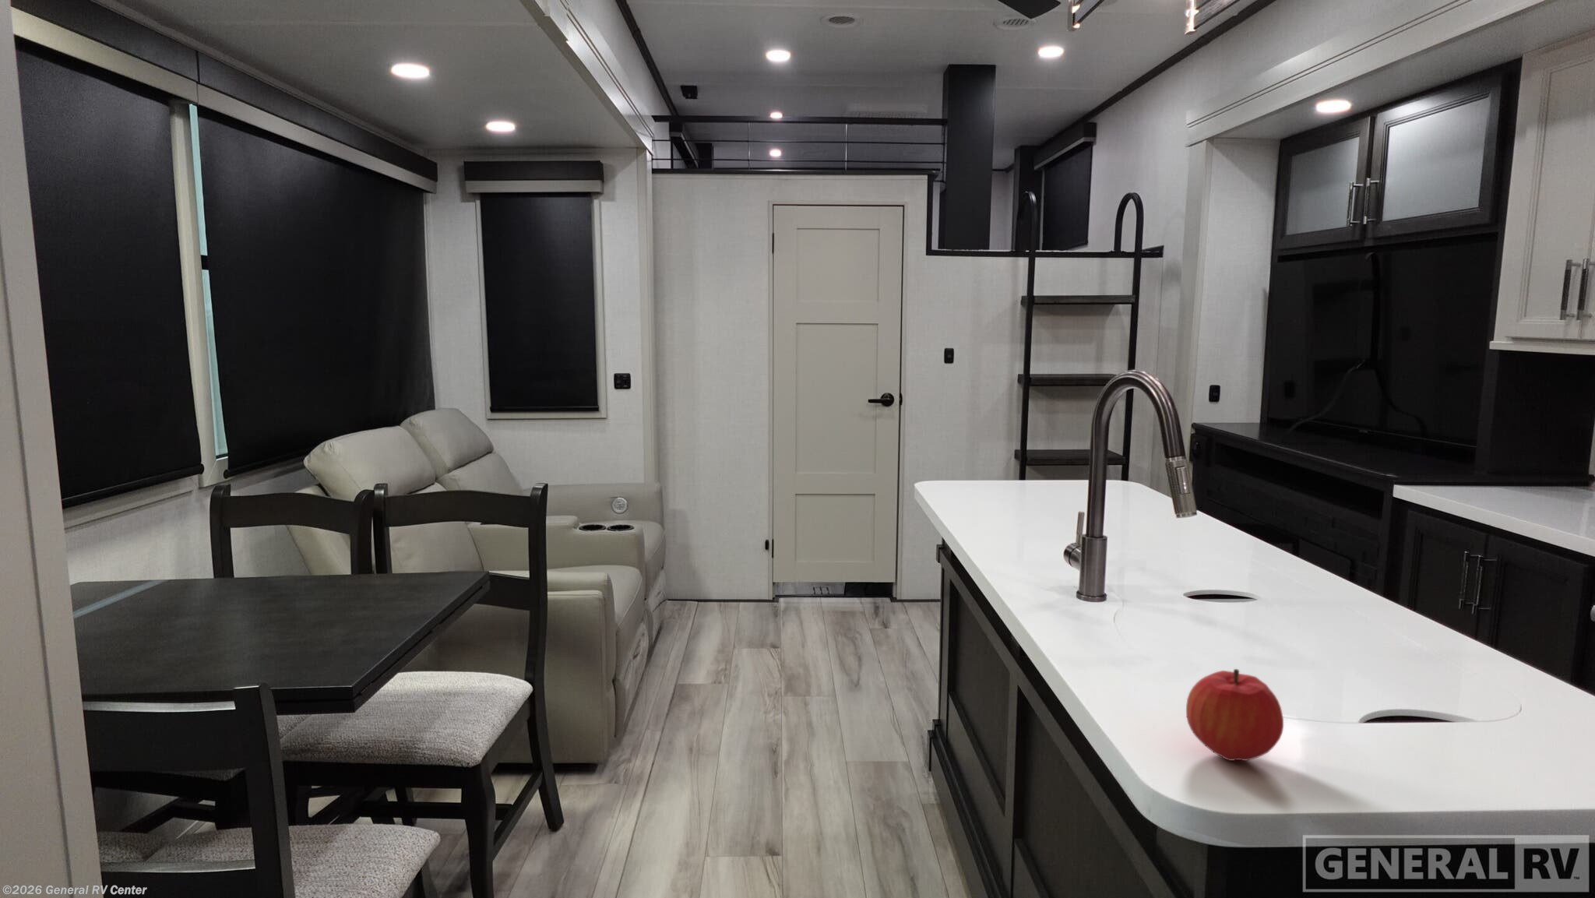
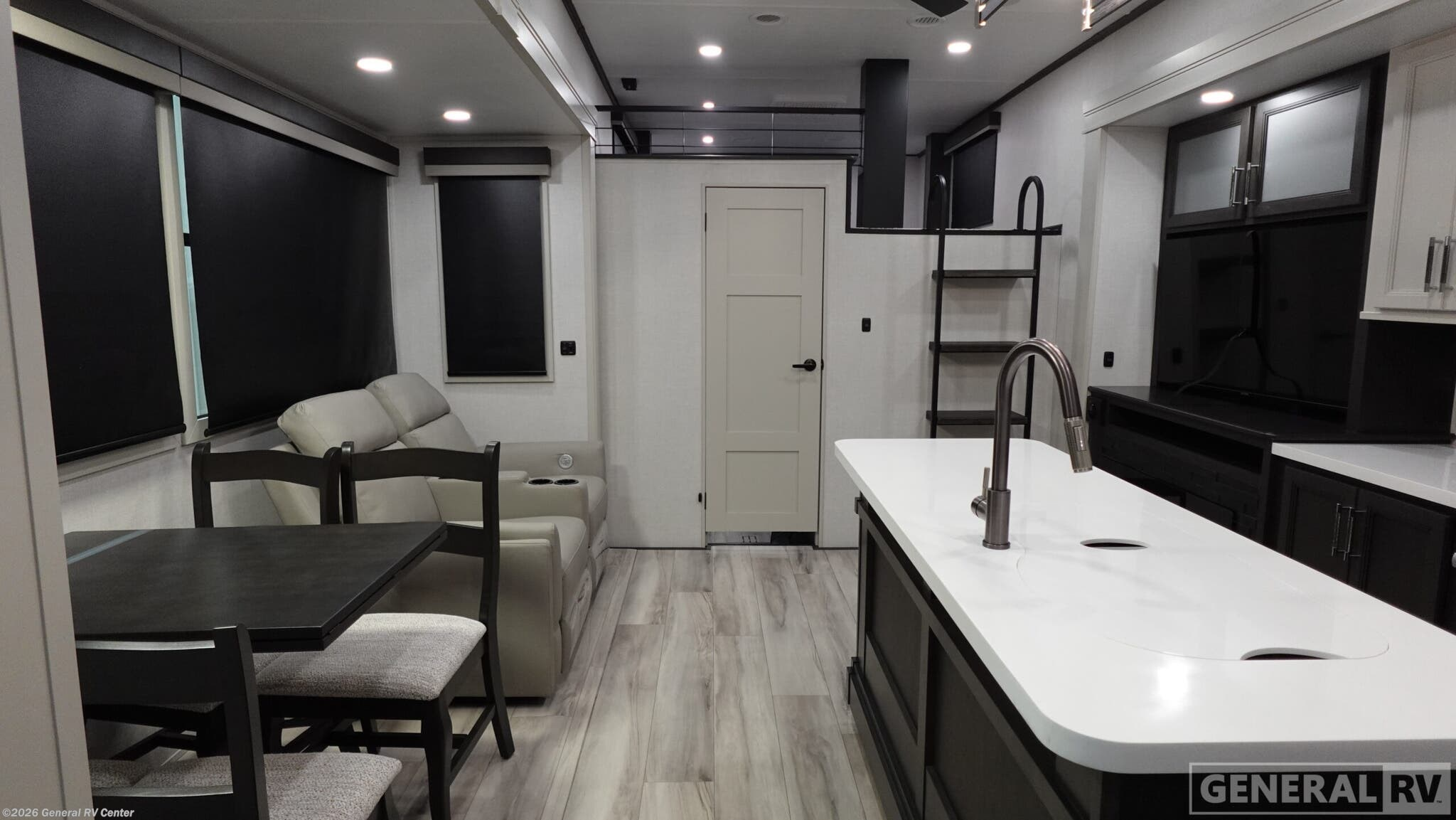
- fruit (1233, 713)
